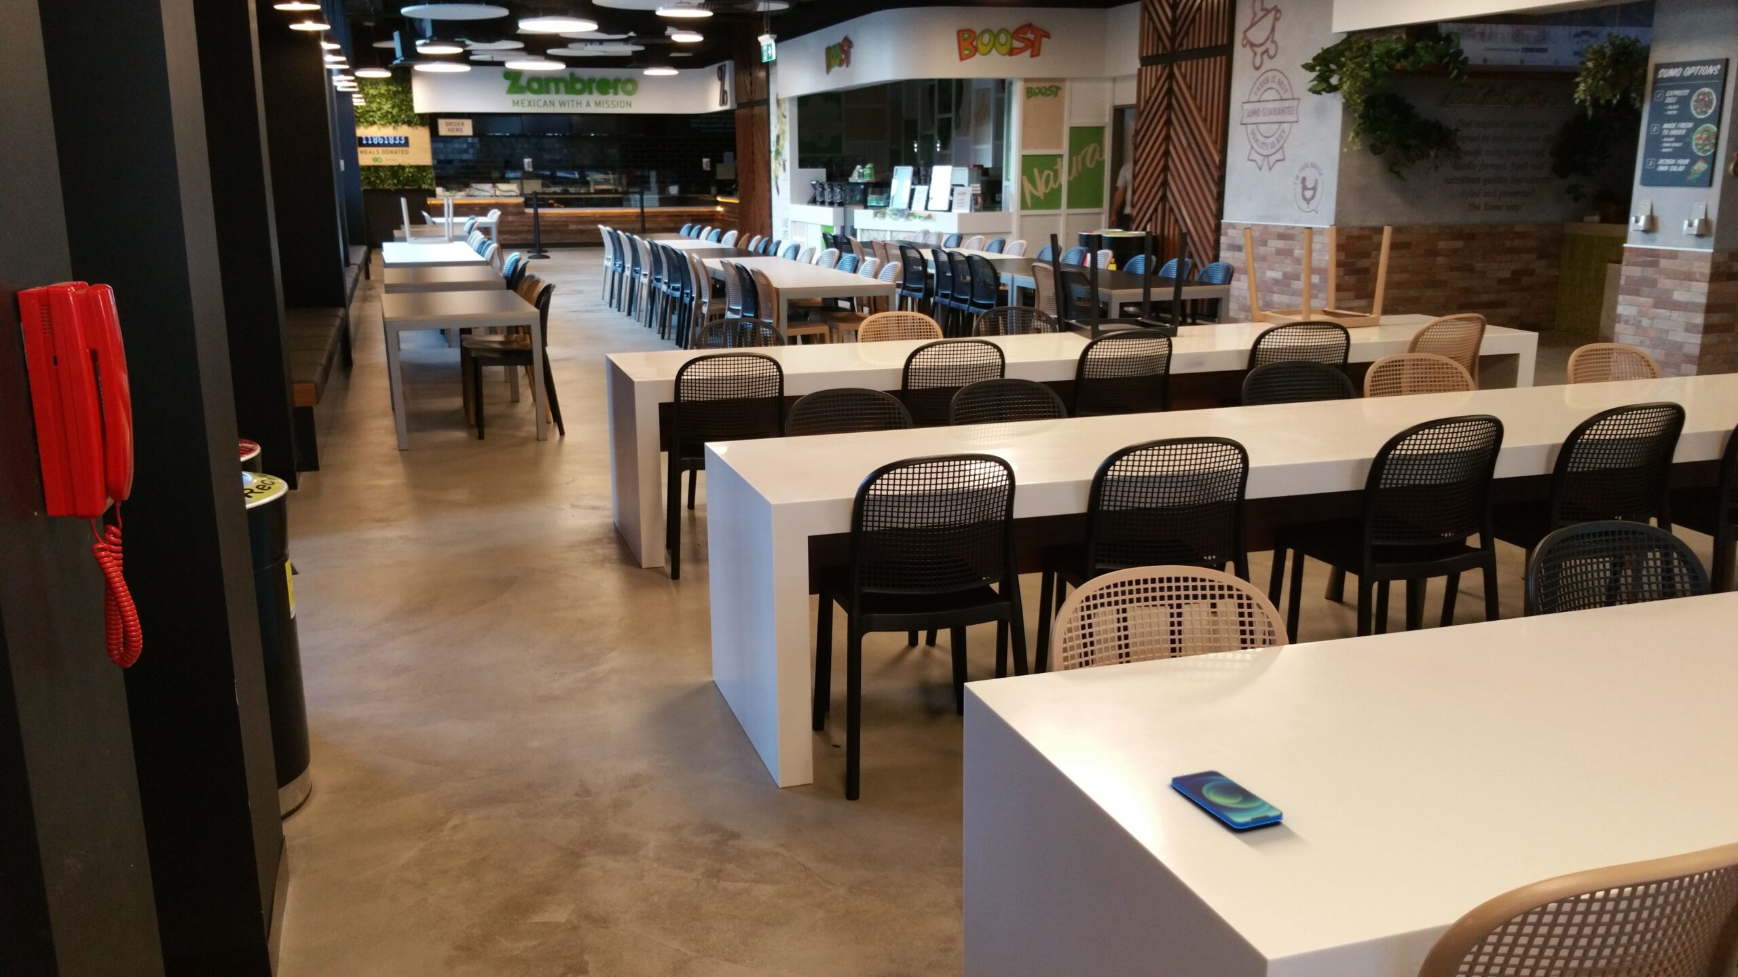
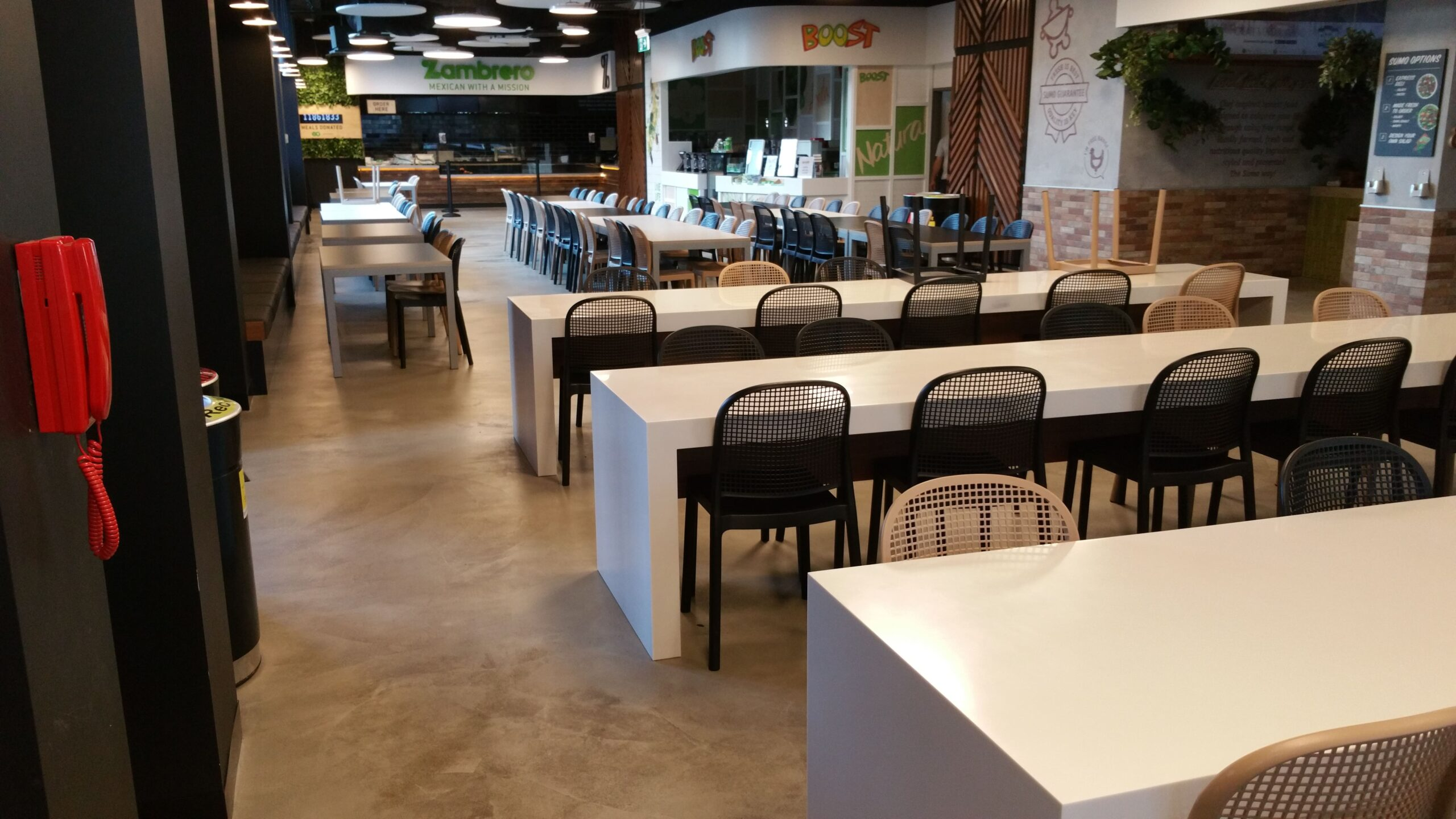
- smartphone (1225, 798)
